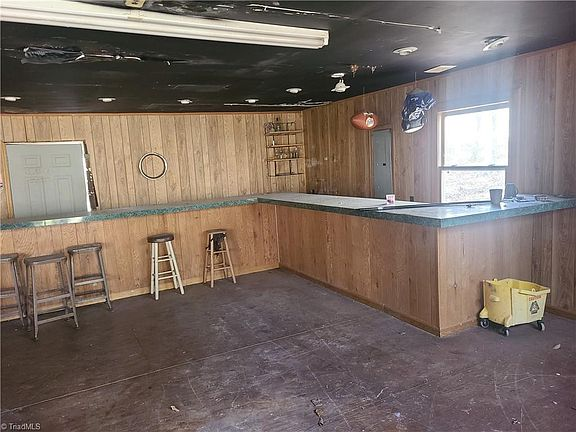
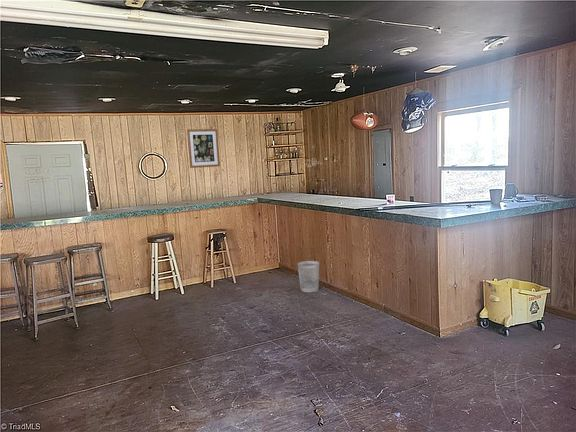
+ wall art (203, 148)
+ wastebasket (309, 276)
